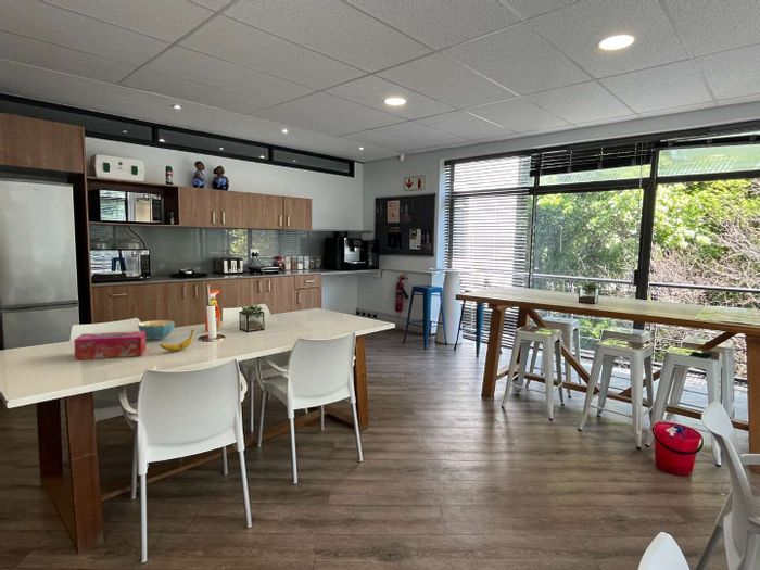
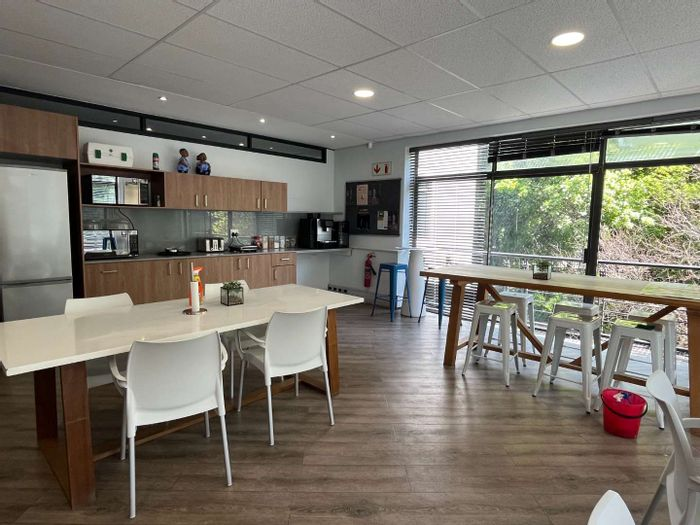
- banana (179, 343)
- cereal bowl (156, 330)
- tissue box (112, 344)
